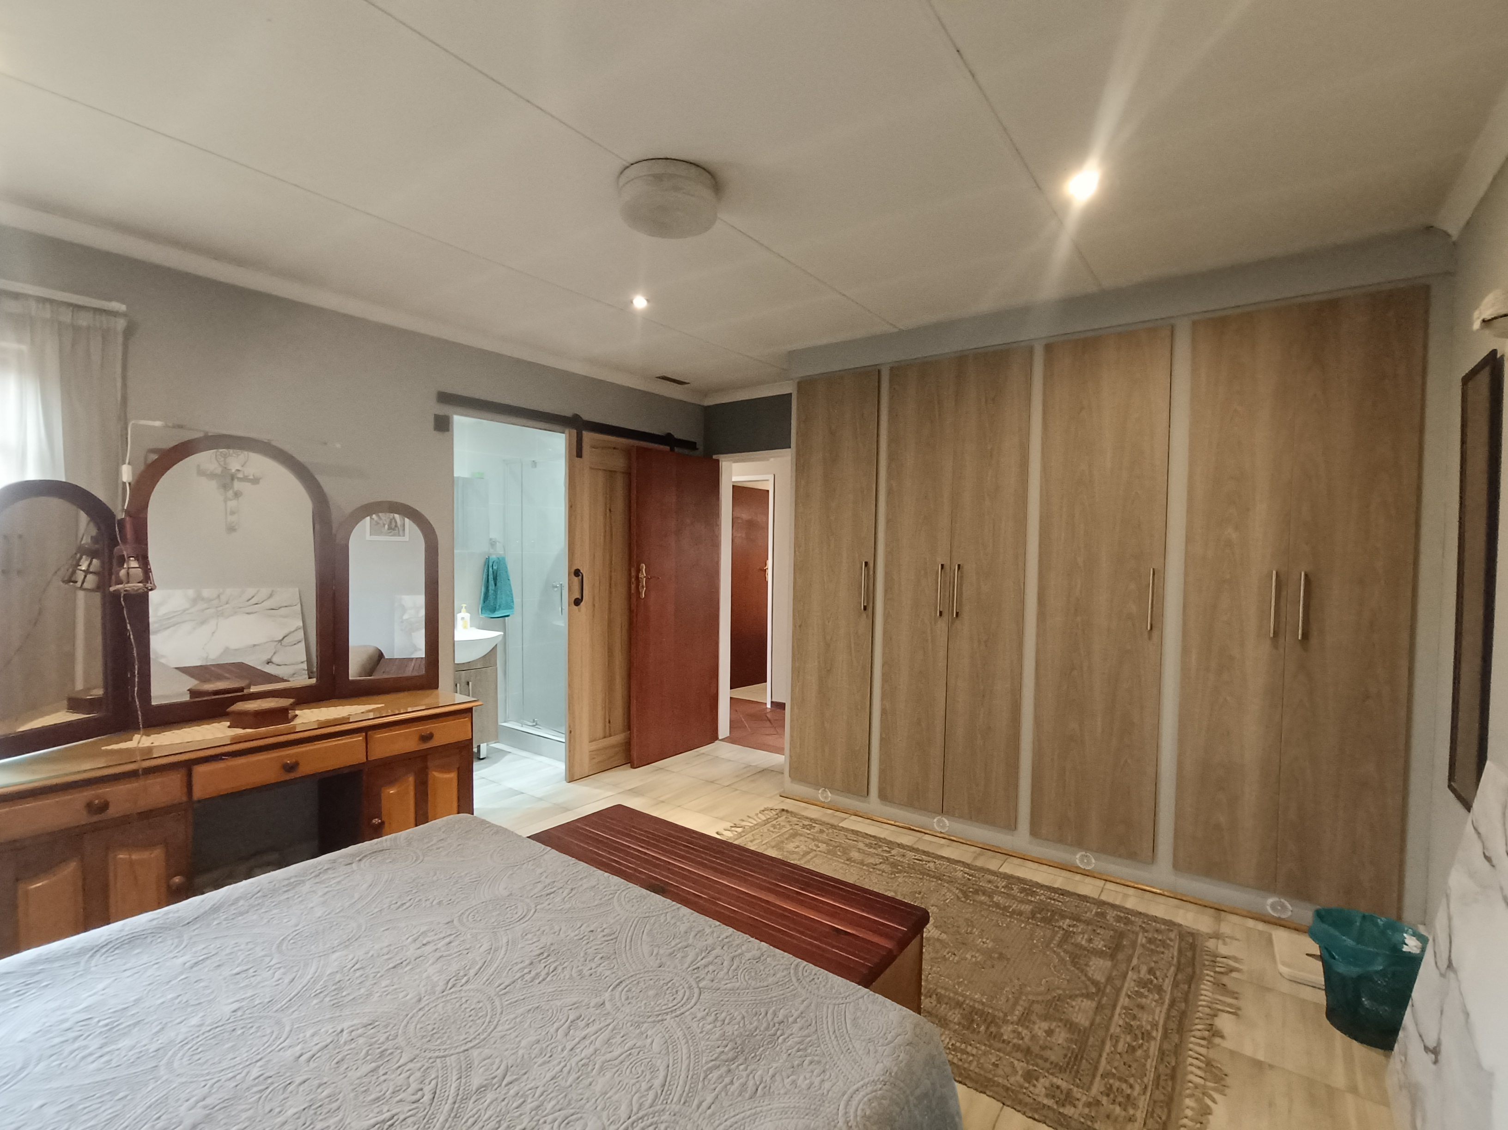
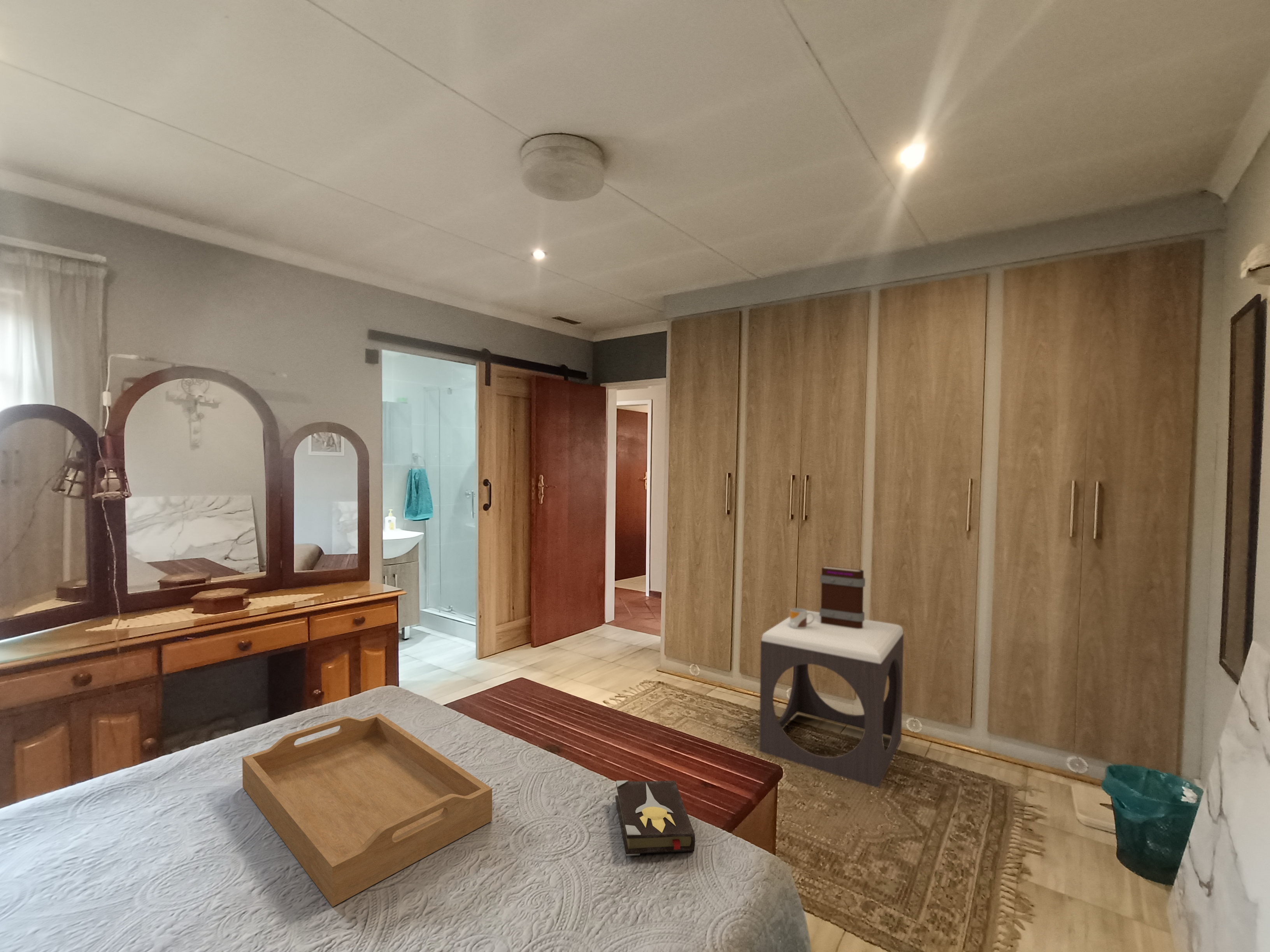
+ book (842, 597)
+ hardback book (652, 813)
+ serving tray (361, 783)
+ footstool (841, 676)
+ mug (802, 618)
